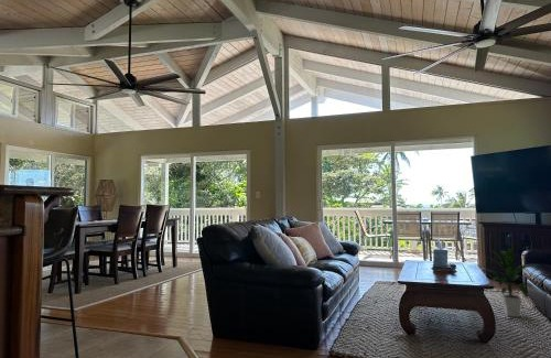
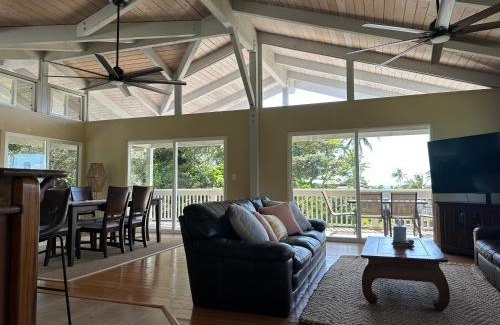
- indoor plant (508, 280)
